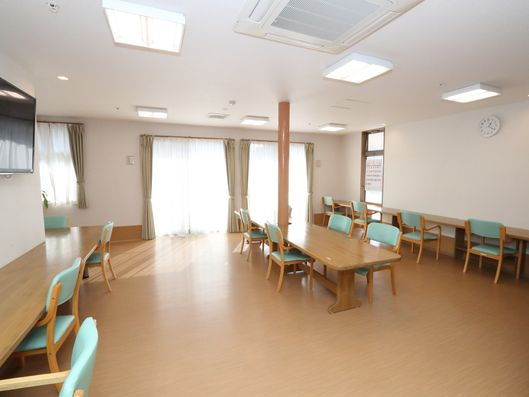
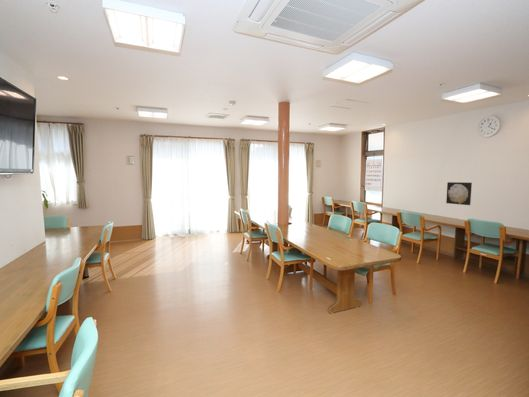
+ wall art (458, 193)
